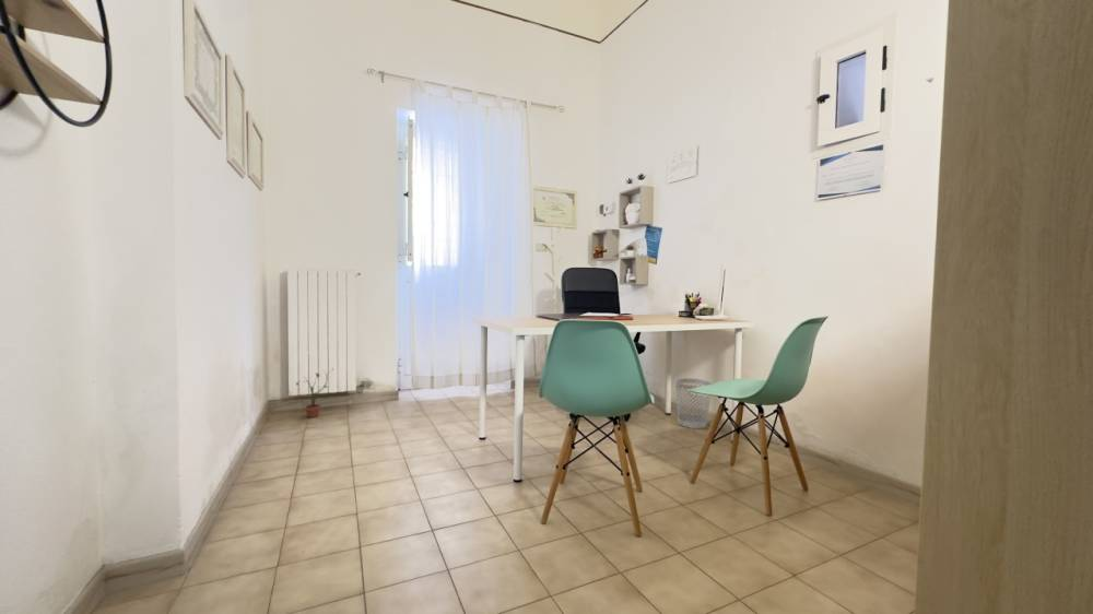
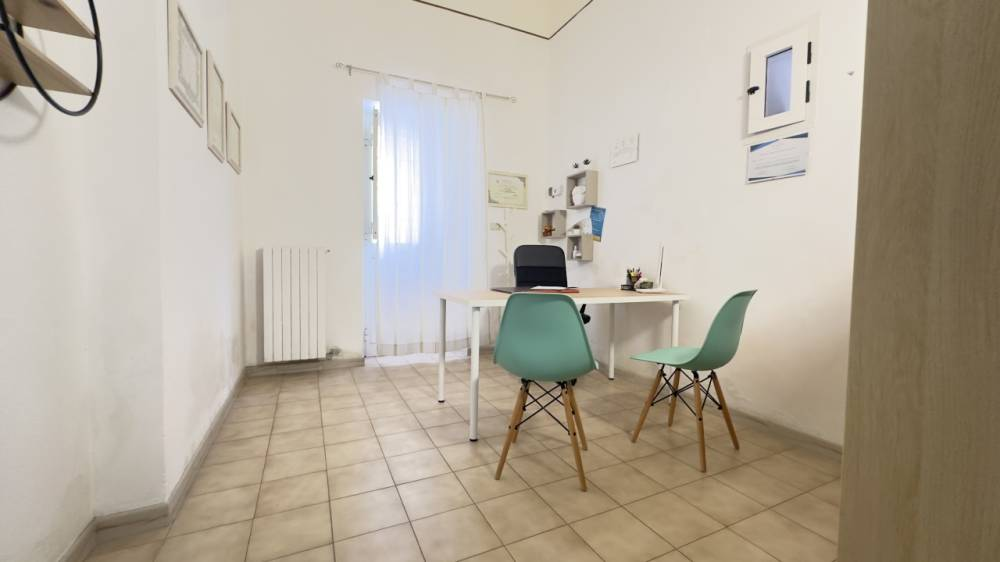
- potted plant (318, 391)
- wastebasket (692, 402)
